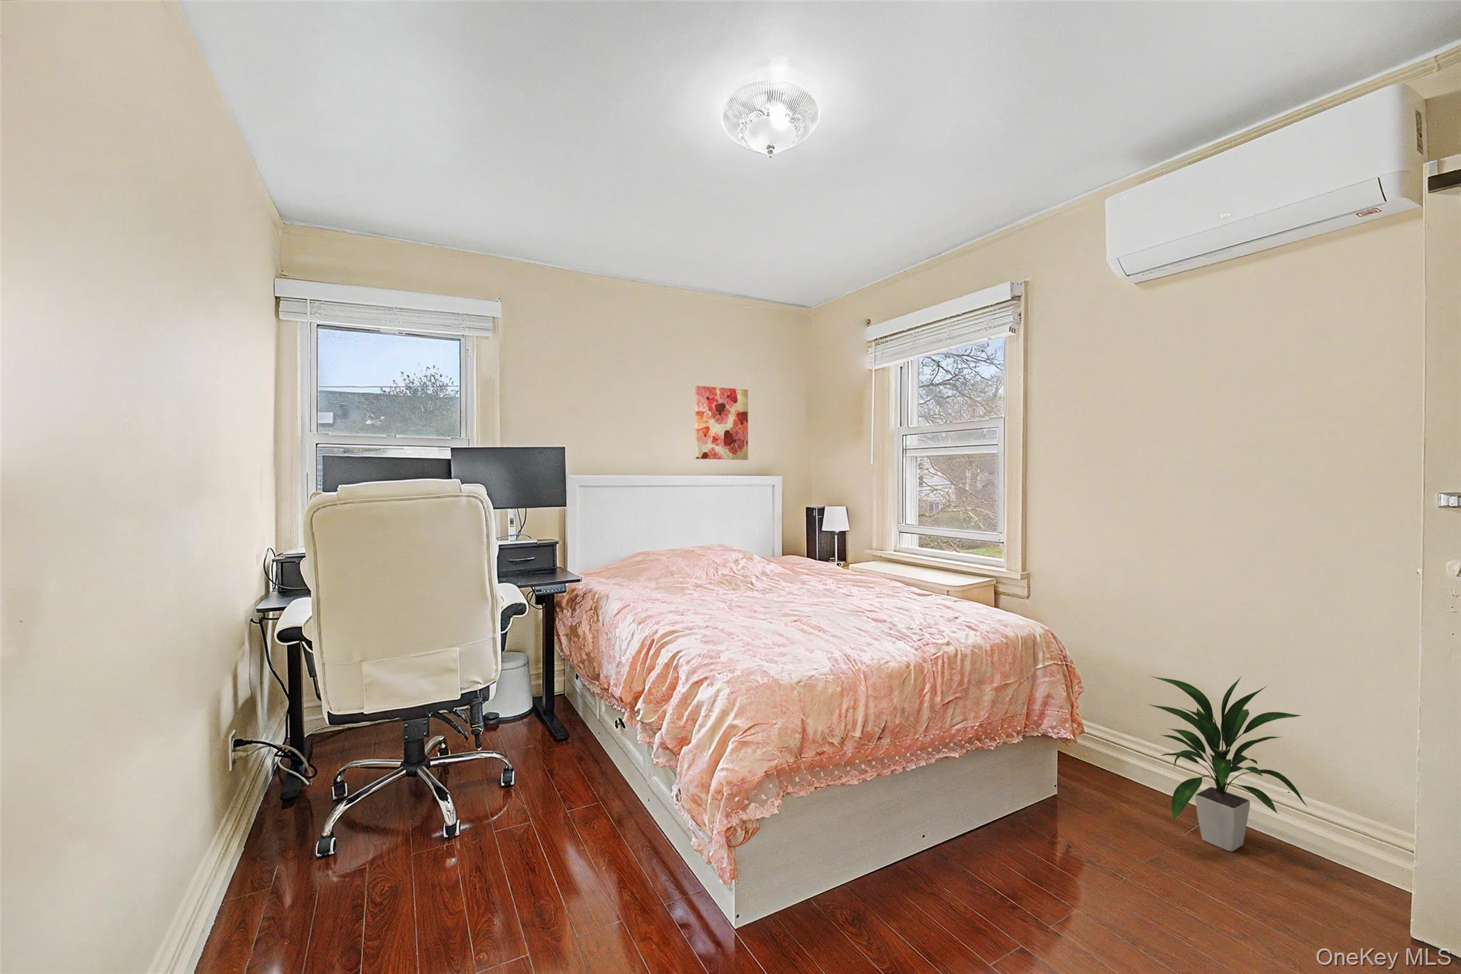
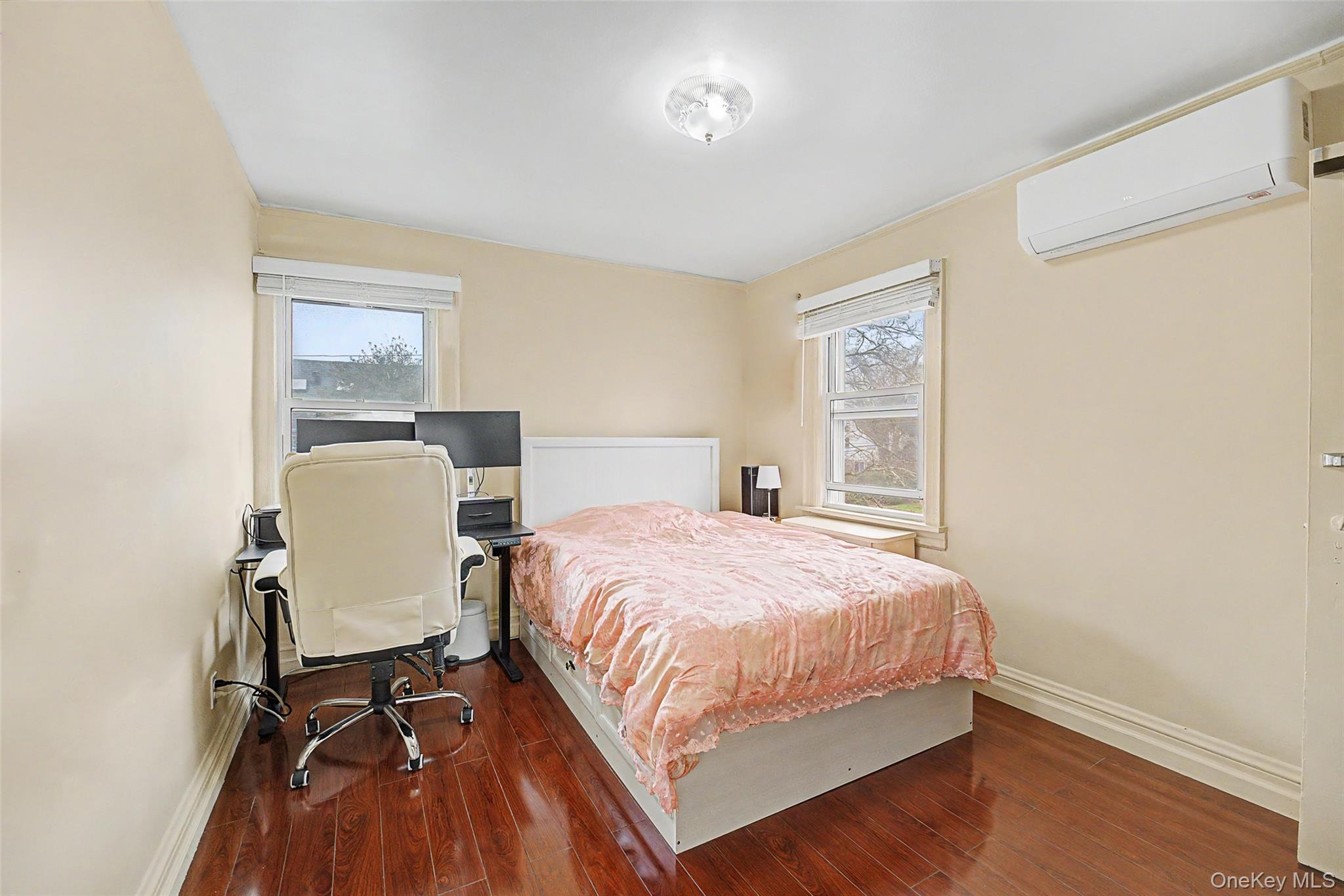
- indoor plant (1215, 758)
- wall art (722, 424)
